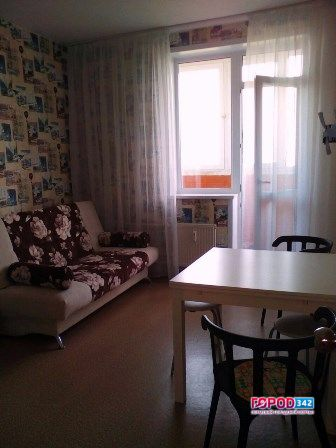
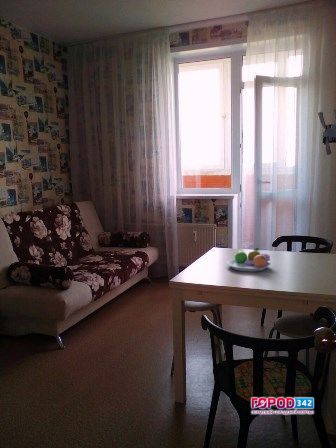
+ fruit bowl (248, 258)
